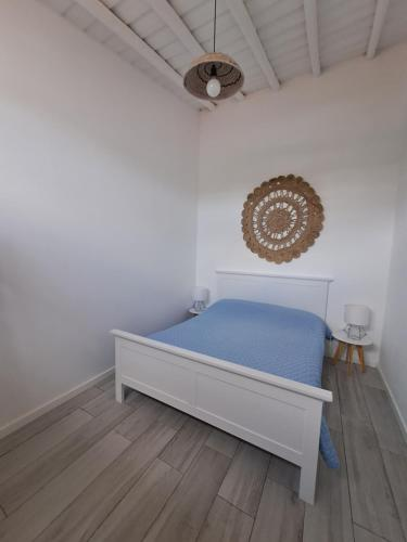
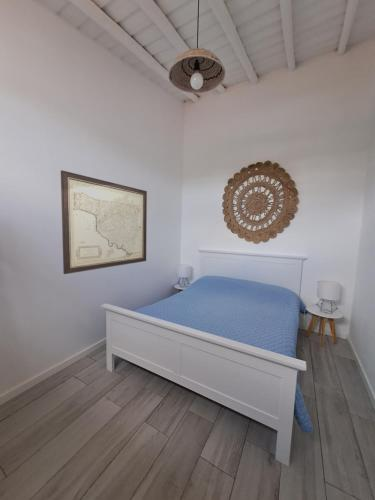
+ wall art (112, 225)
